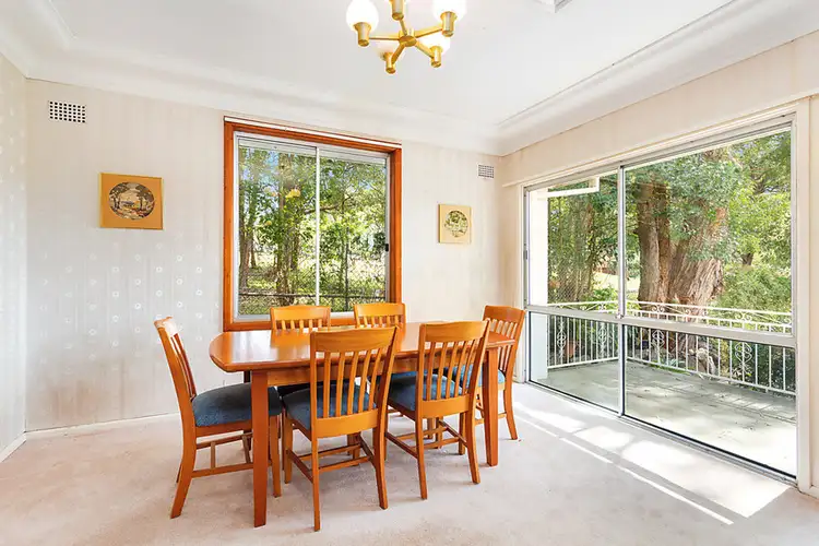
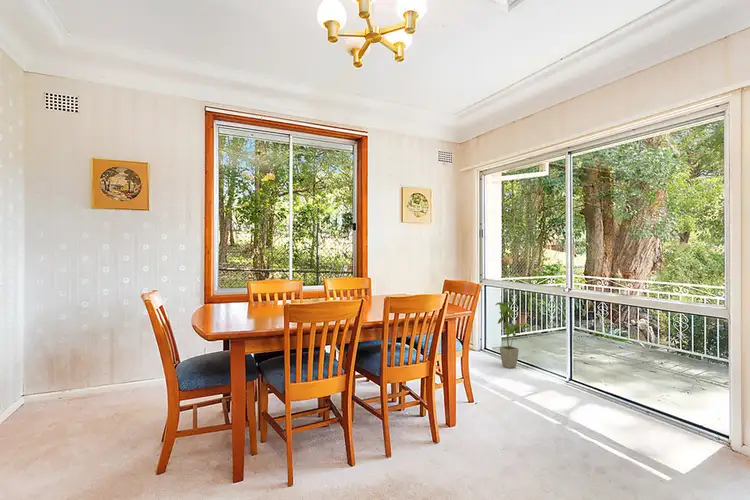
+ house plant (510, 333)
